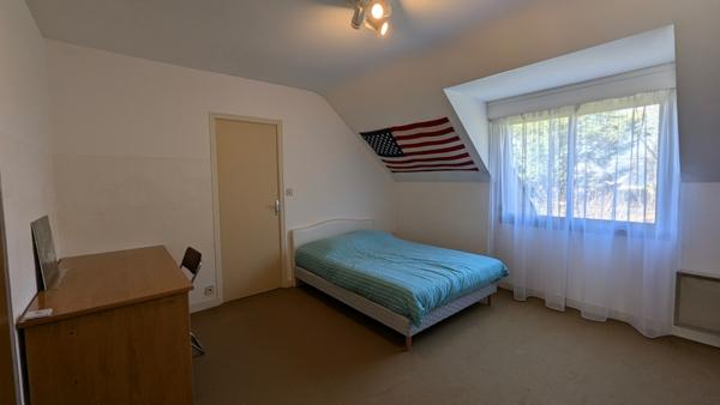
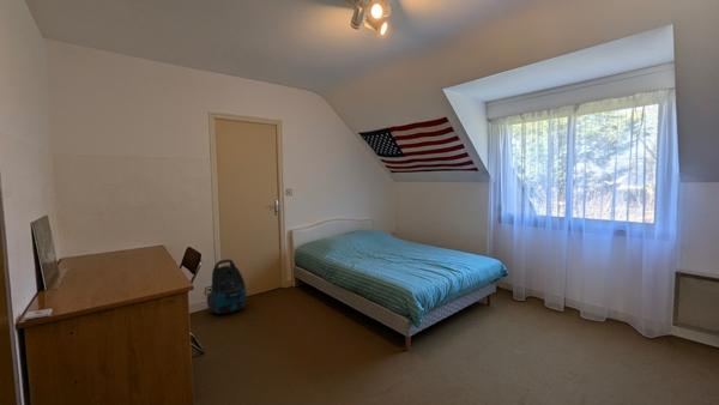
+ vacuum cleaner (226, 285)
